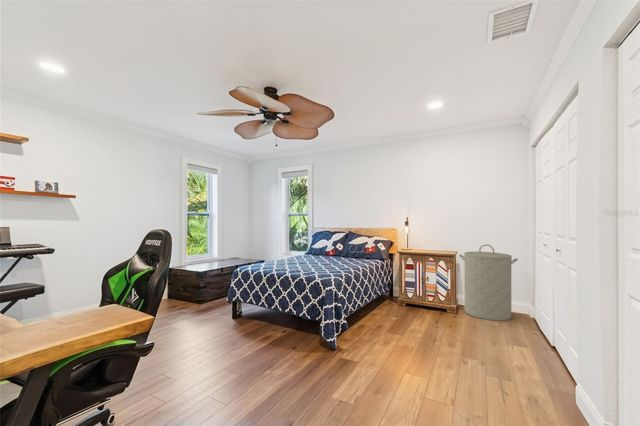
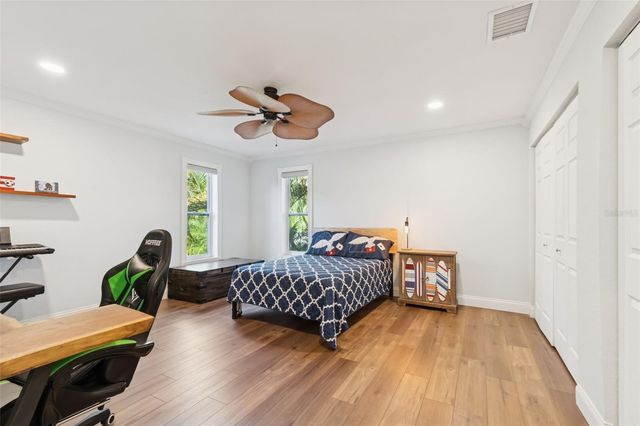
- laundry hamper (487, 279)
